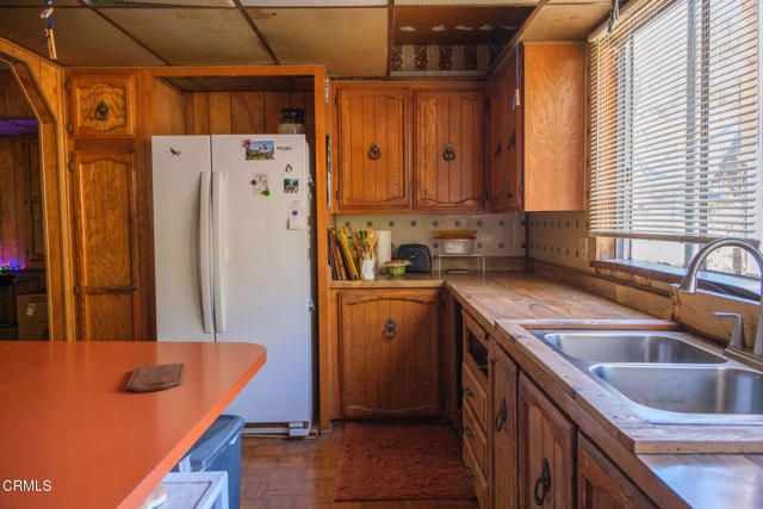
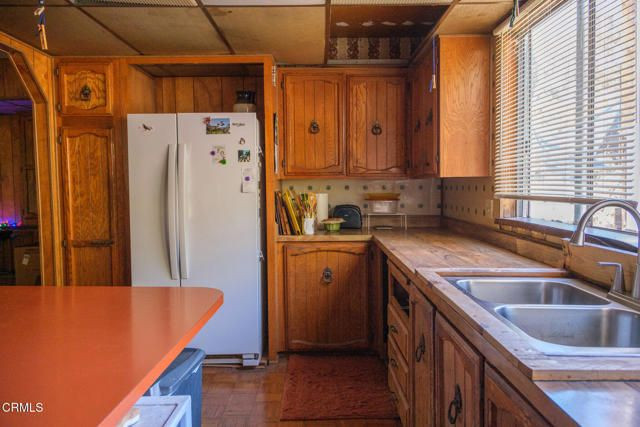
- cutting board (156, 377)
